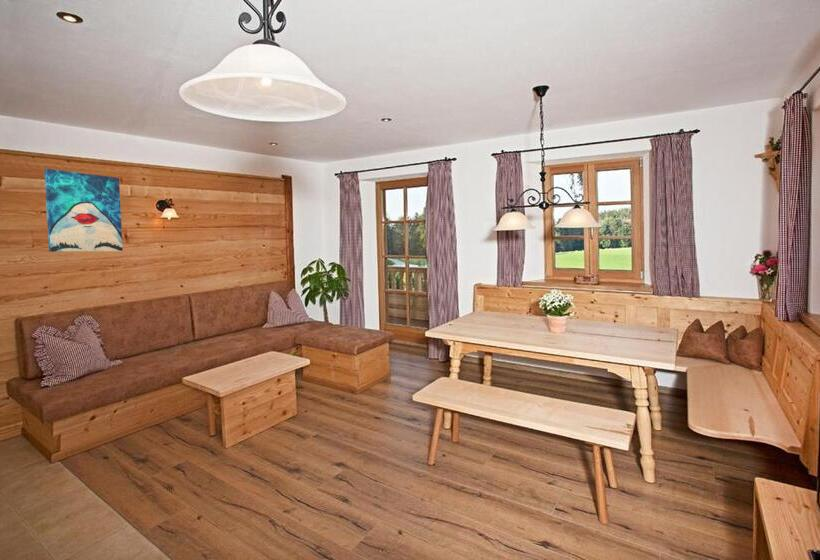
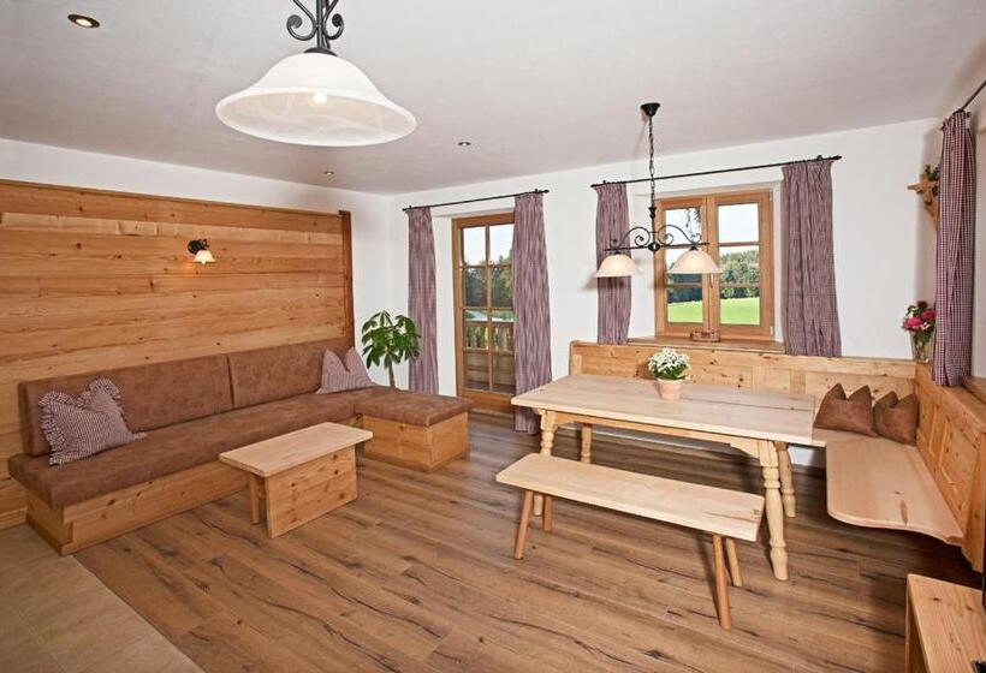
- wall art (85, 212)
